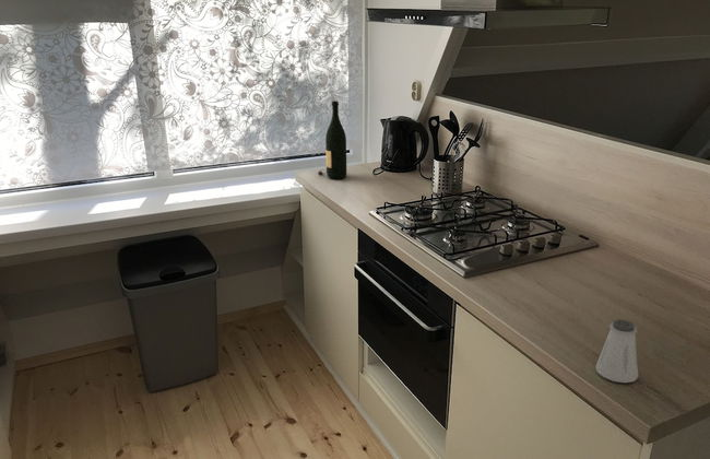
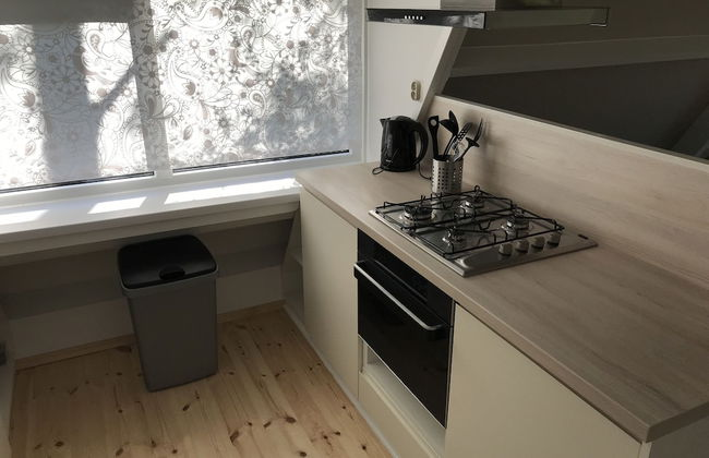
- saltshaker (619, 348)
- wine bottle (332, 139)
